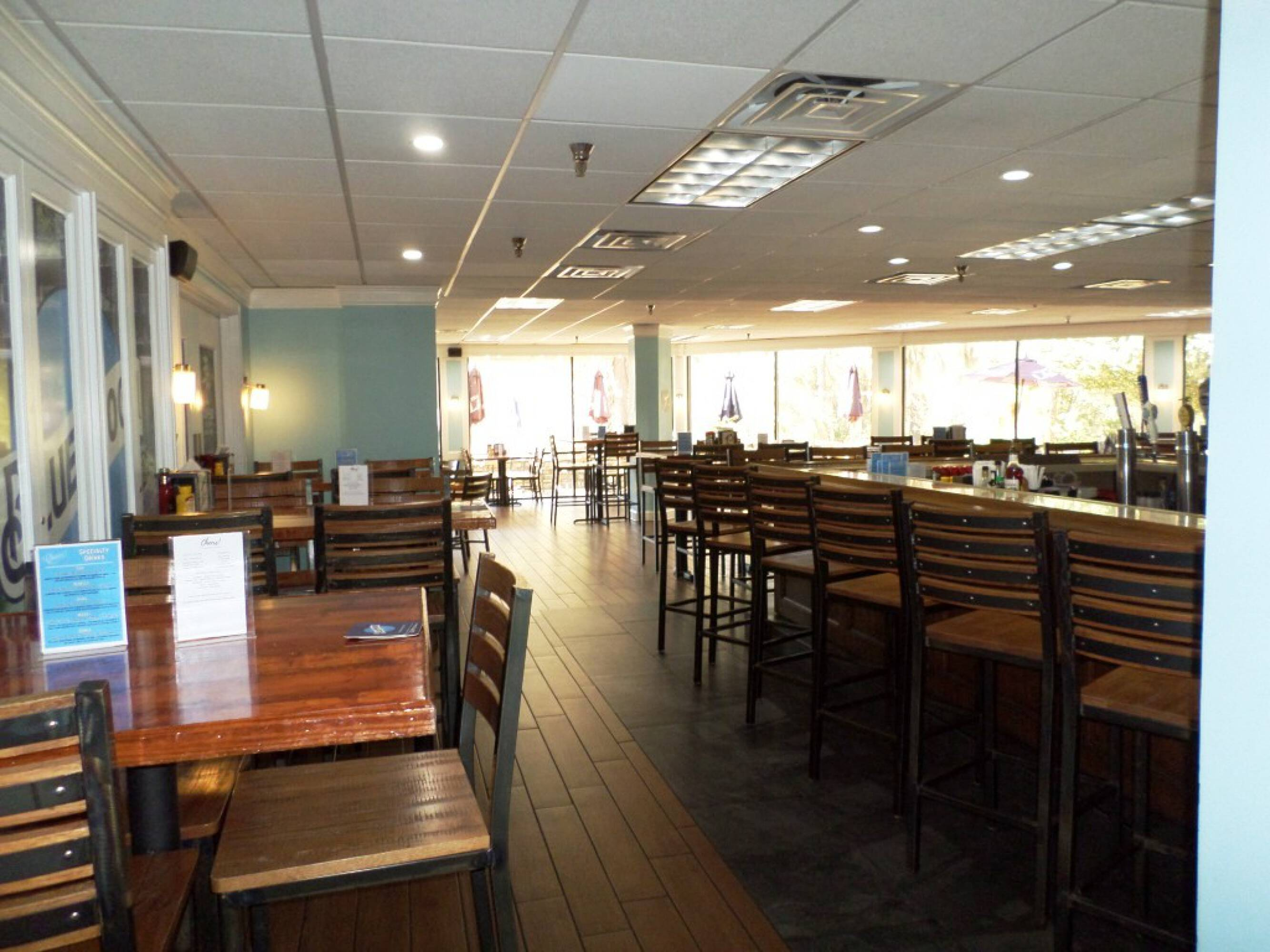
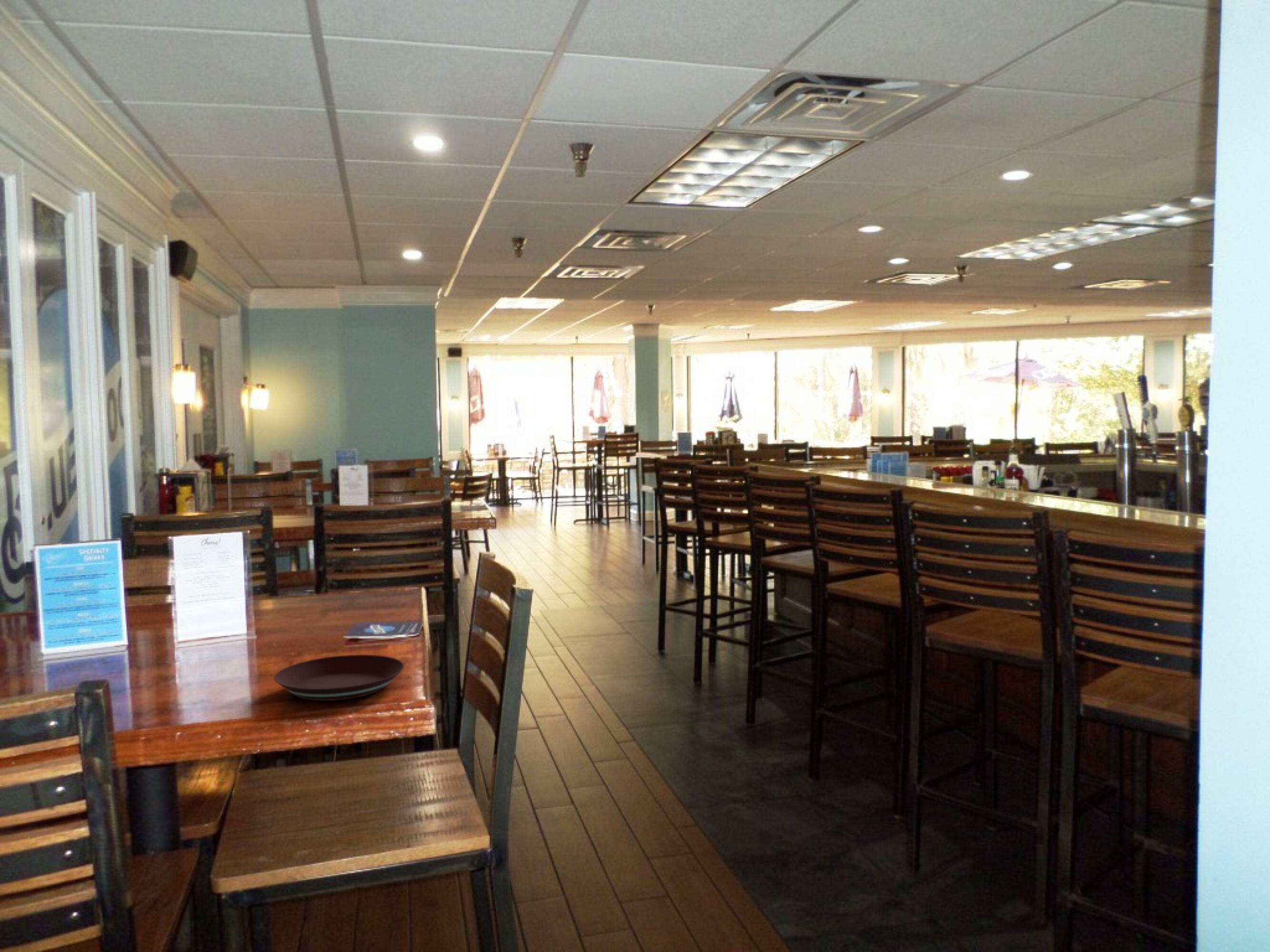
+ plate (340, 679)
